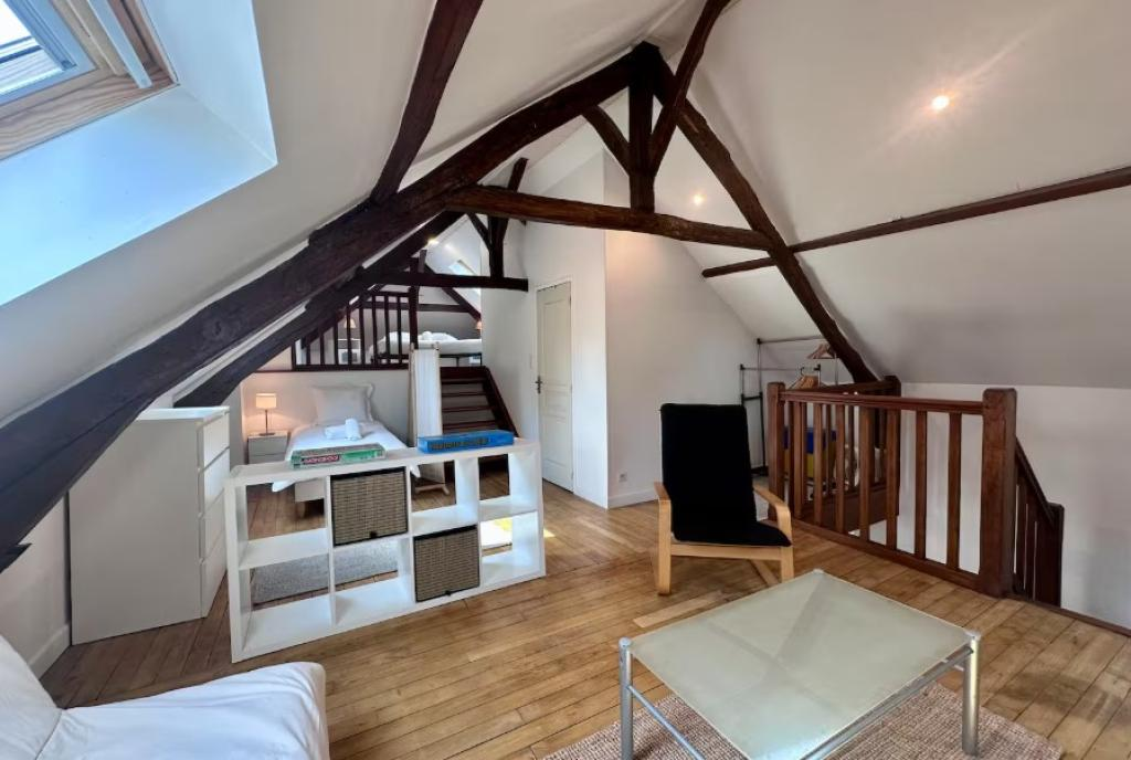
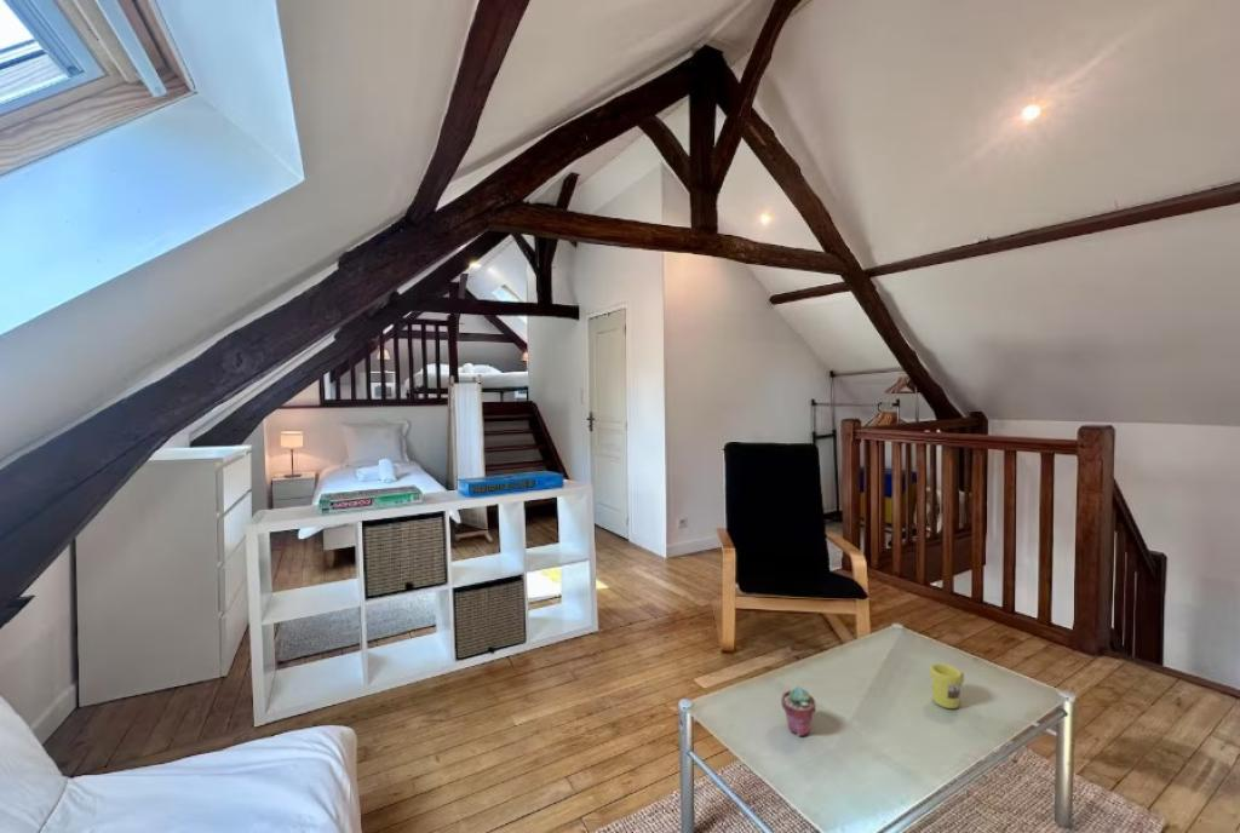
+ potted succulent (798, 707)
+ mug (949, 684)
